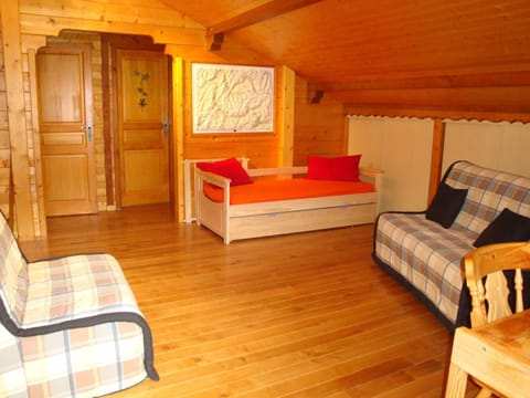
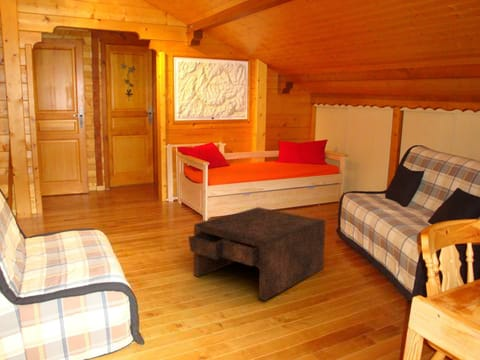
+ coffee table (262, 244)
